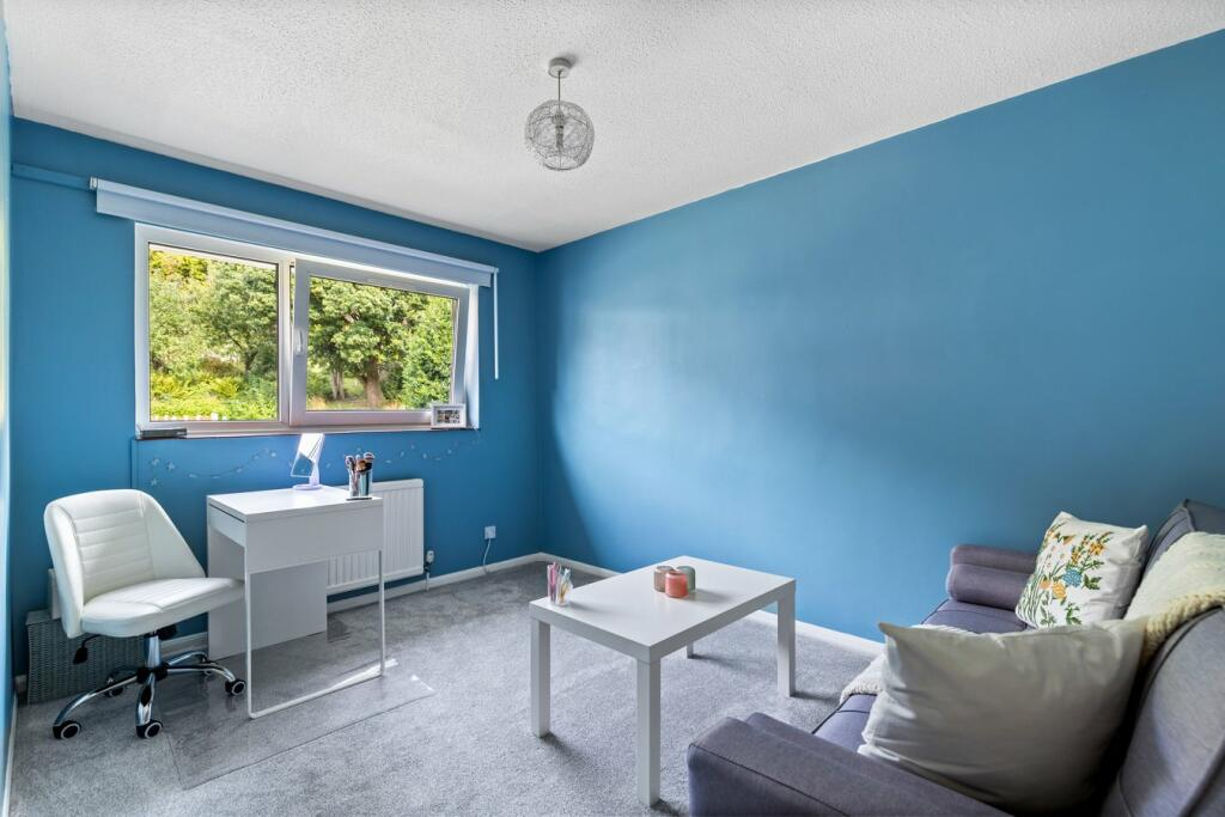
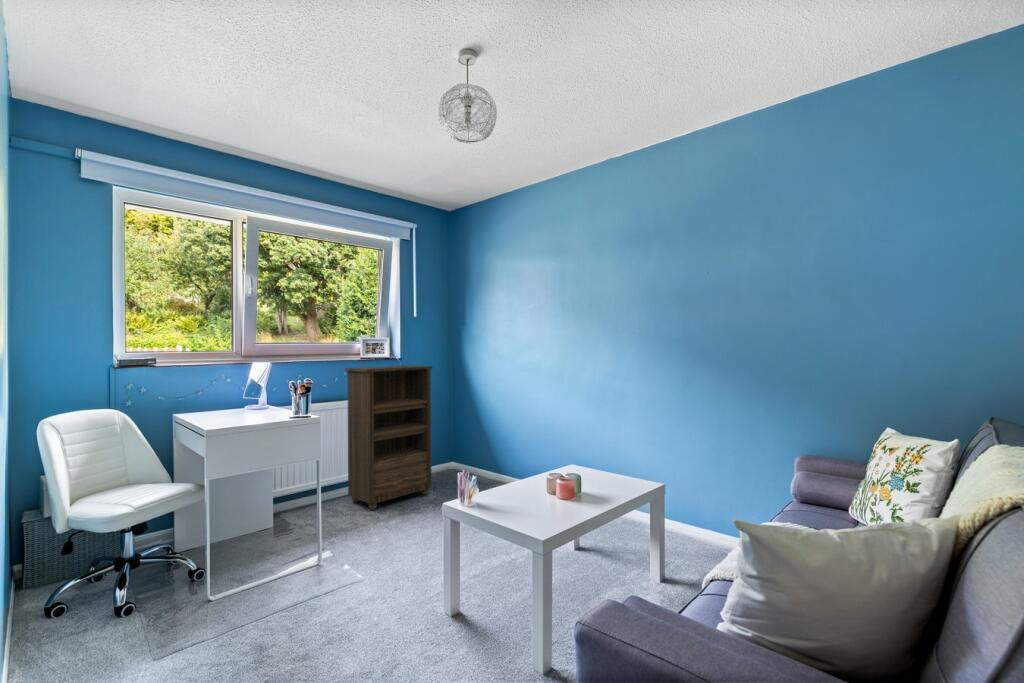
+ bookshelf (390, 432)
